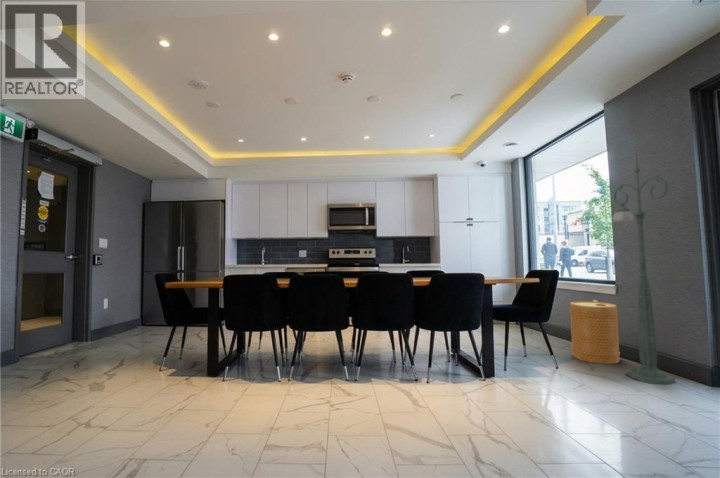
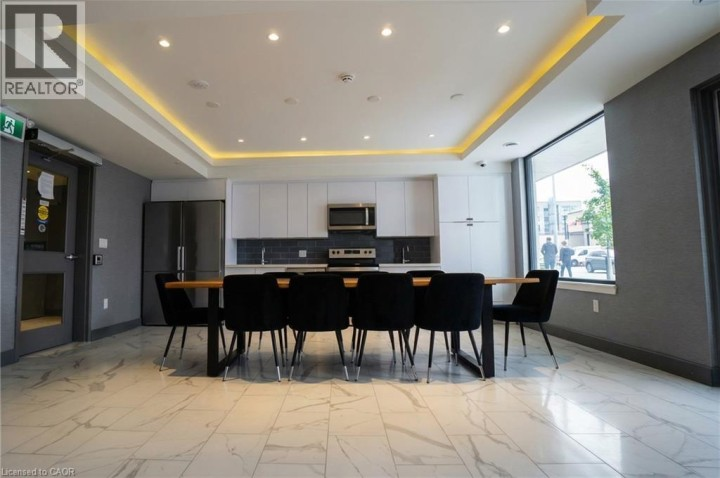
- floor lamp (642, 260)
- basket (593, 330)
